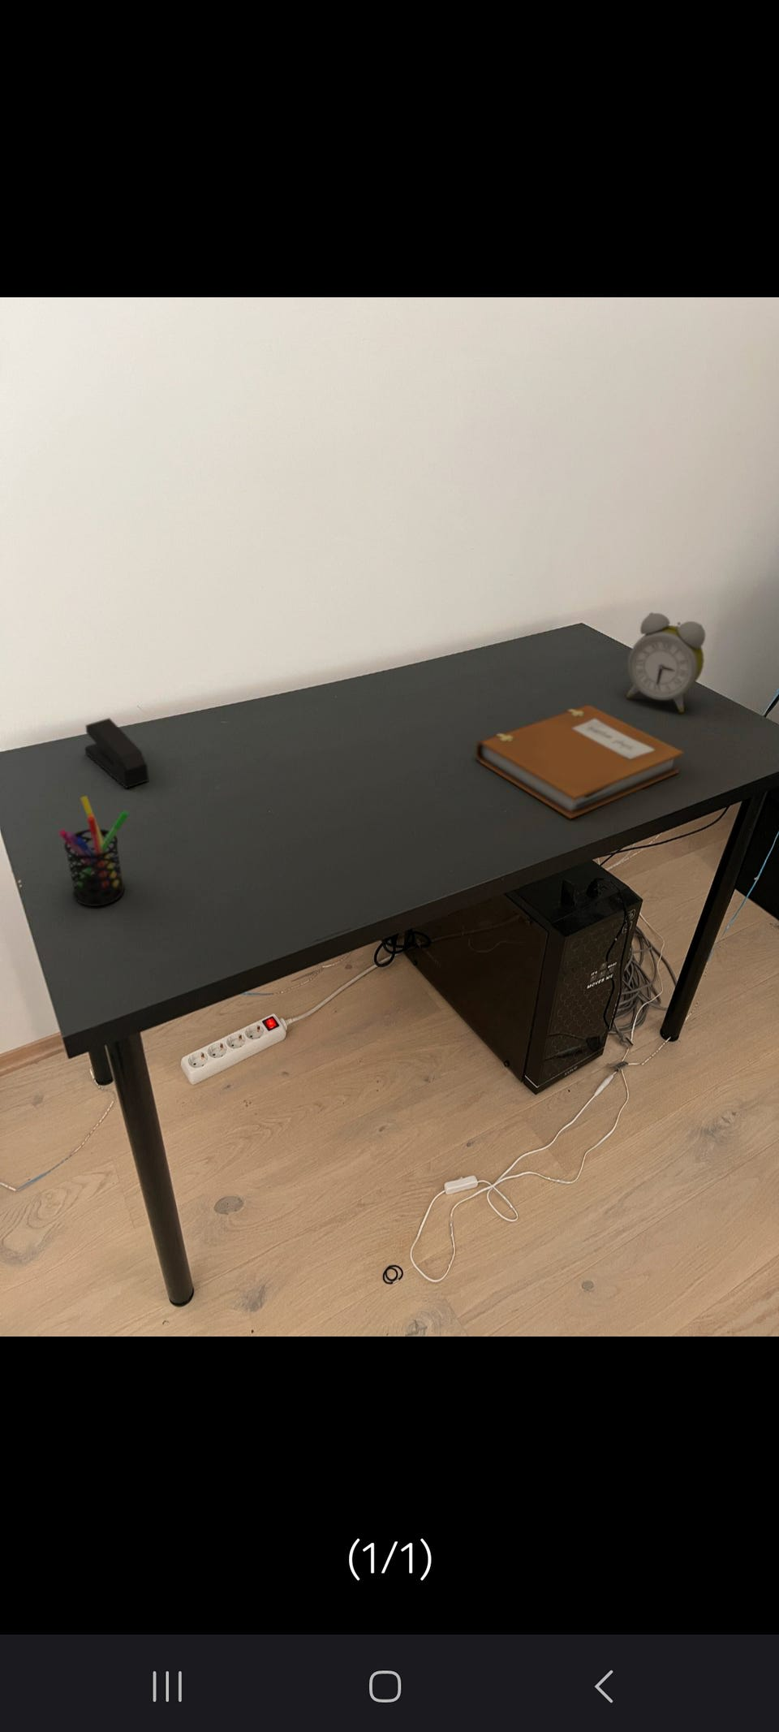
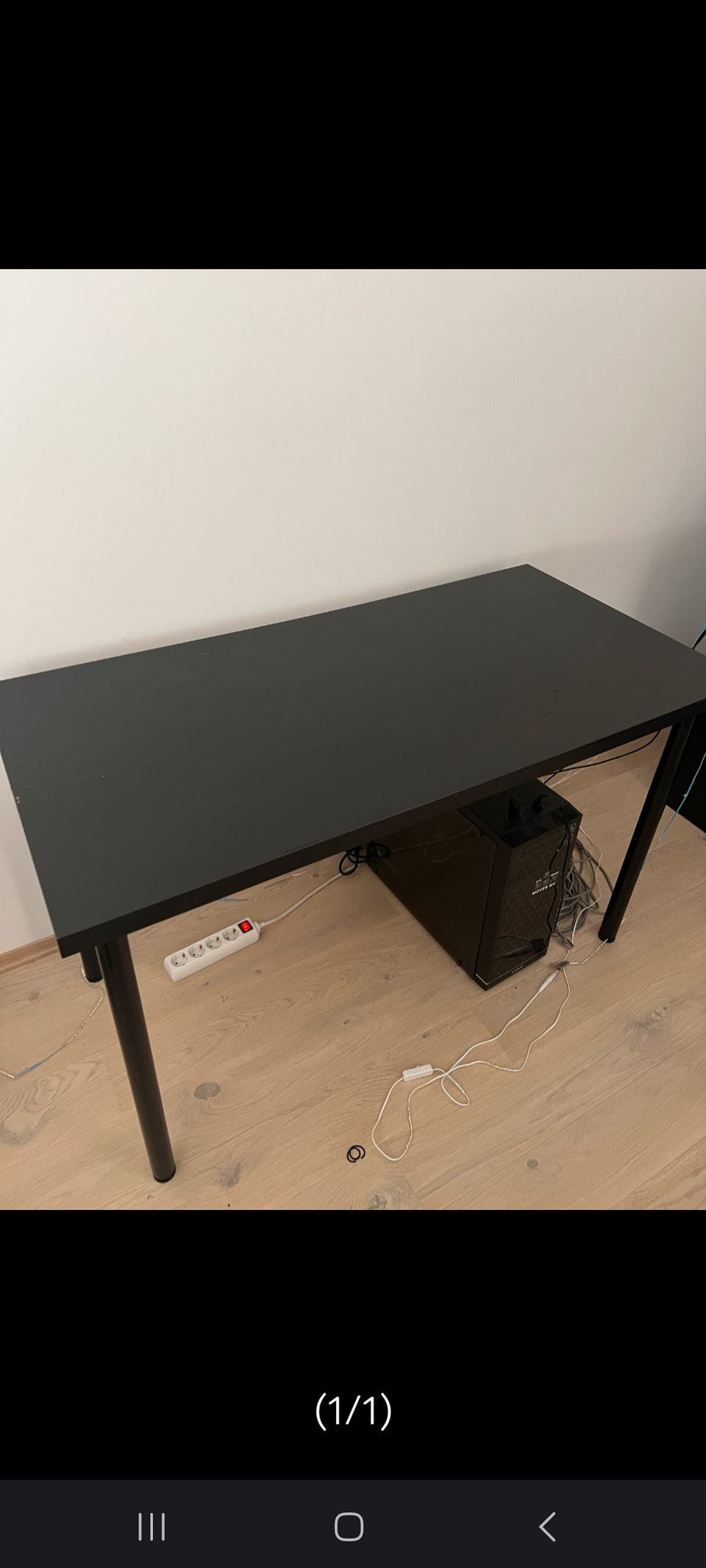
- alarm clock (668, 661)
- pen holder (98, 849)
- stapler (115, 749)
- notebook (580, 754)
